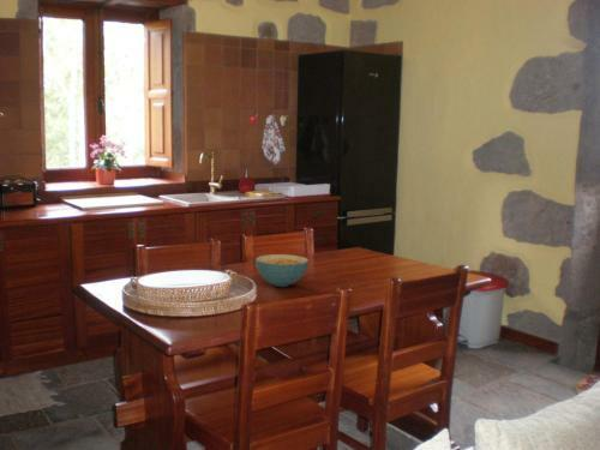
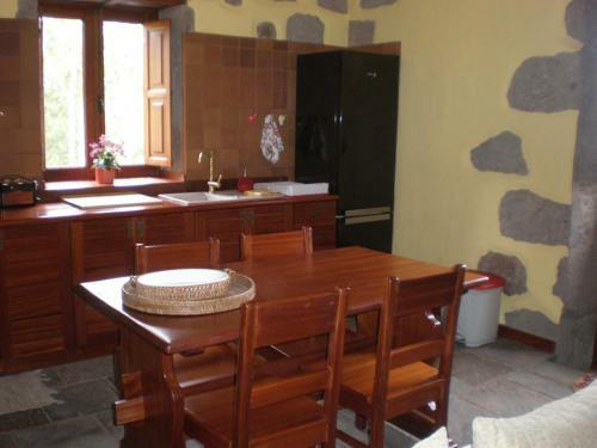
- cereal bowl (281, 271)
